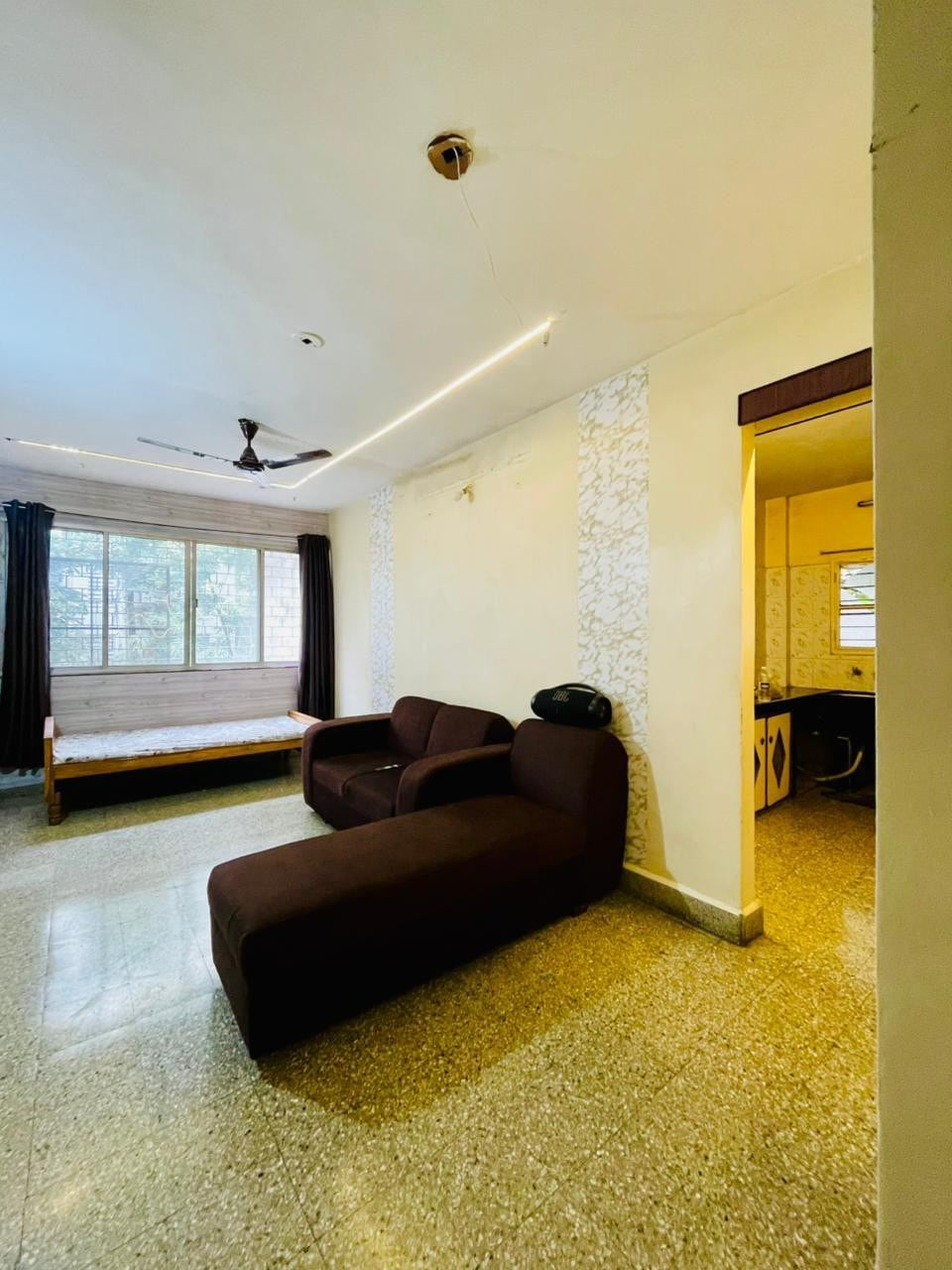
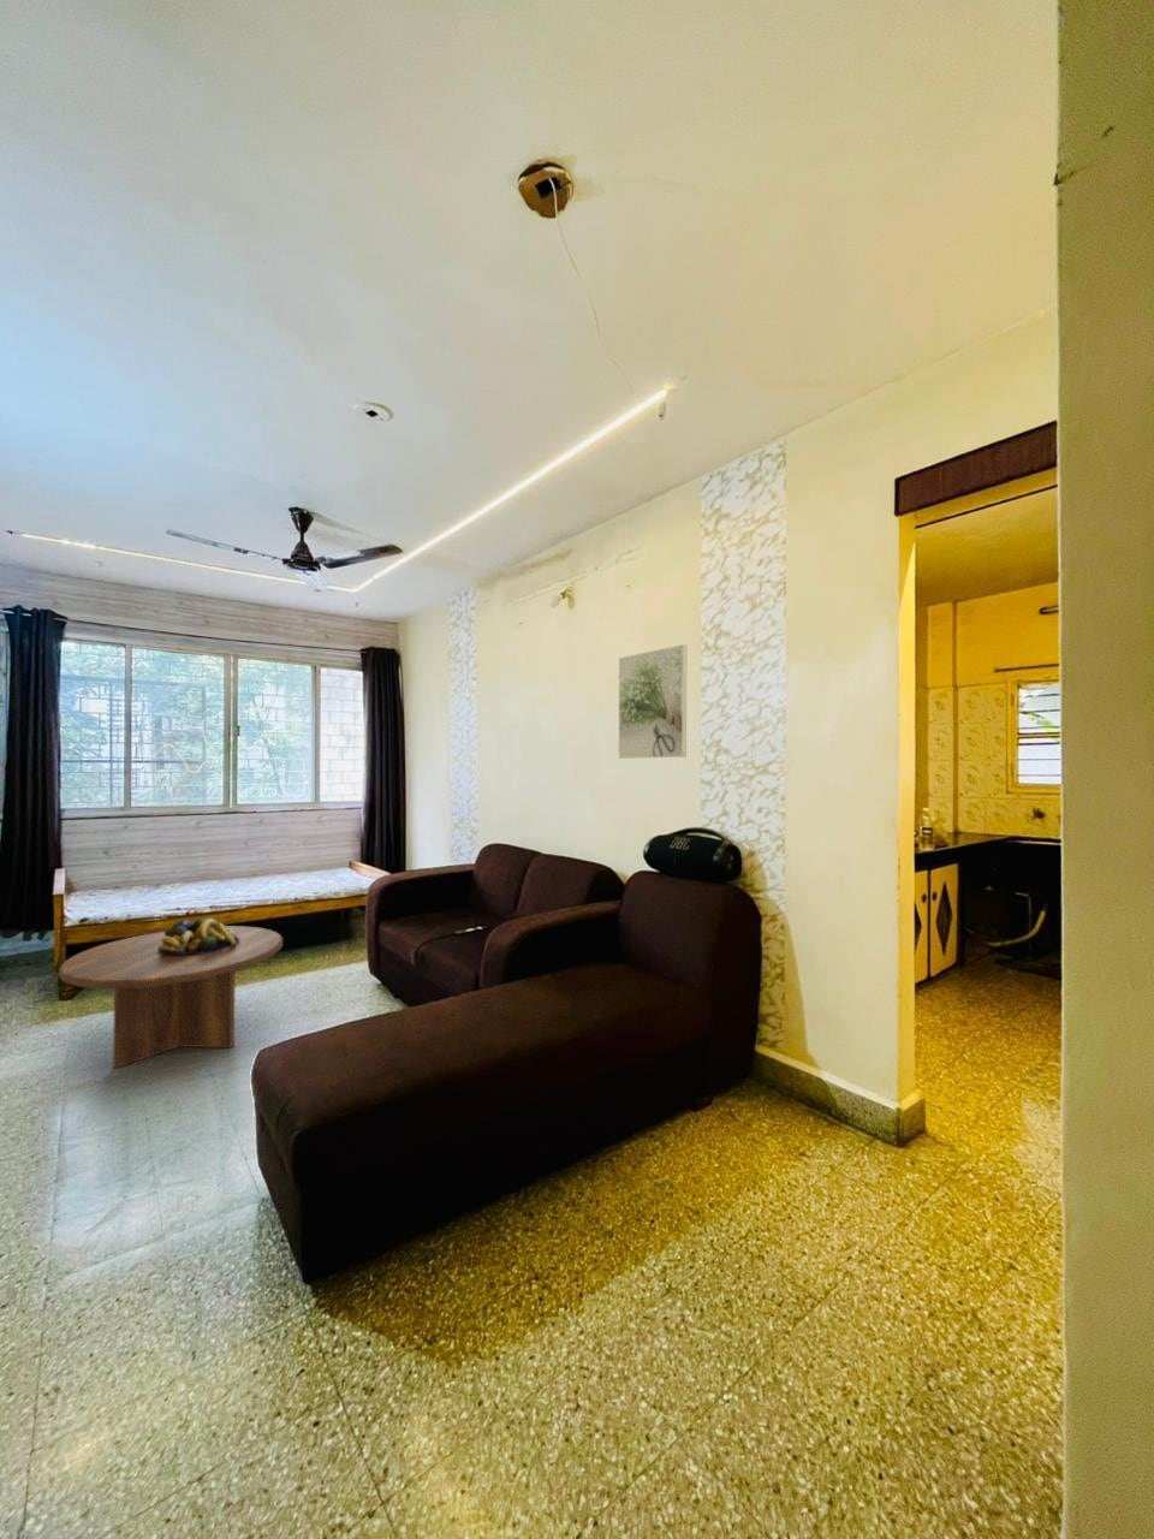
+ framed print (650, 704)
+ coffee table (179, 997)
+ fruit bowl (201, 932)
